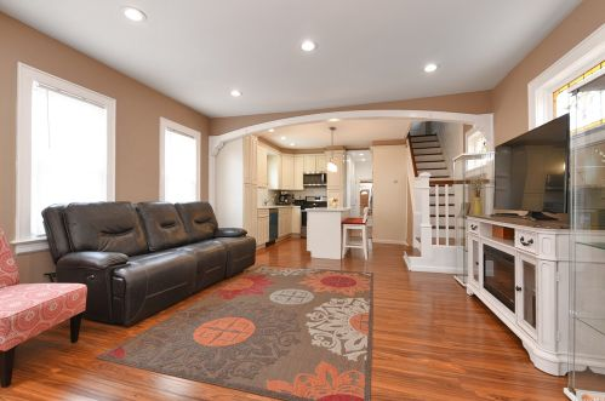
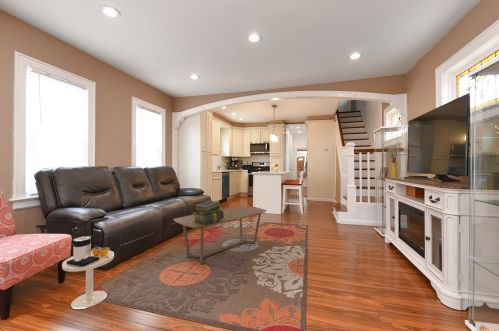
+ coffee table (220, 223)
+ side table (89, 268)
+ stack of books (208, 211)
